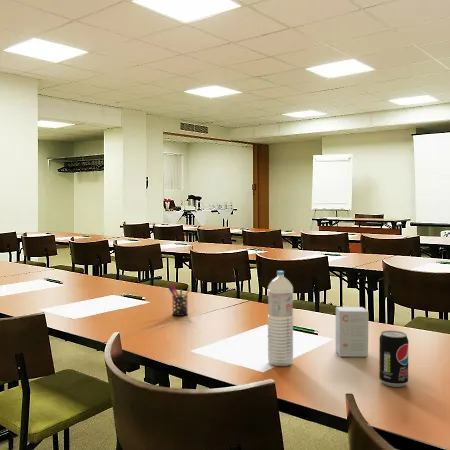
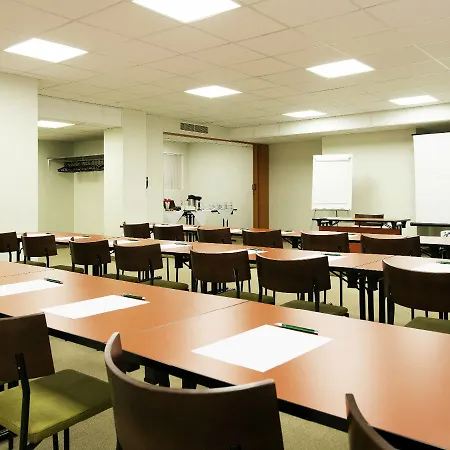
- pen holder (179, 298)
- water bottle (280, 317)
- small box (351, 331)
- beverage can (393, 358)
